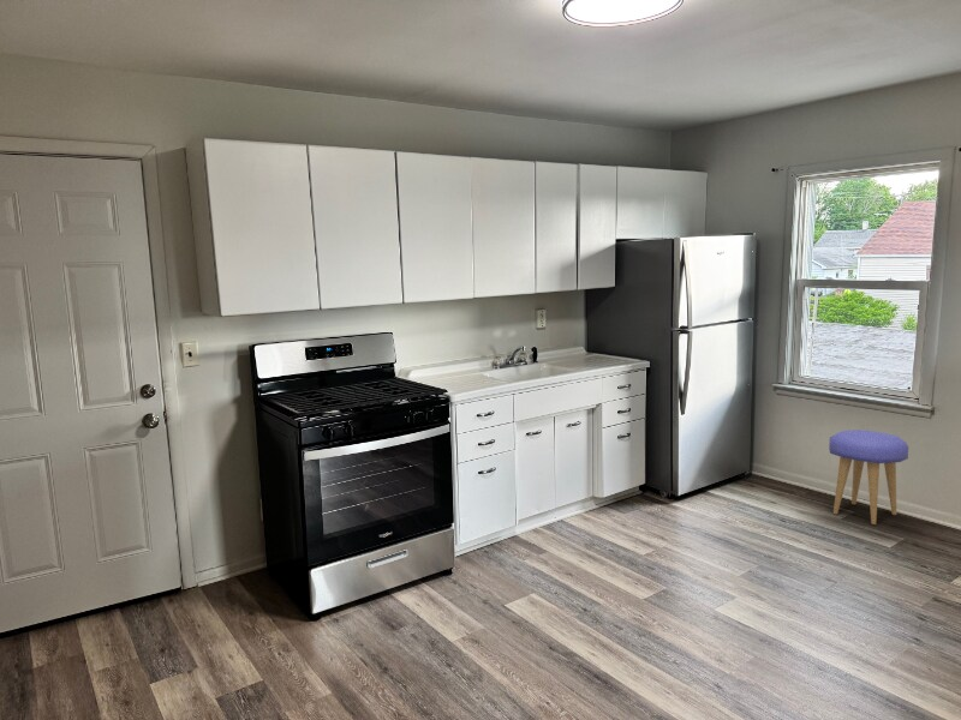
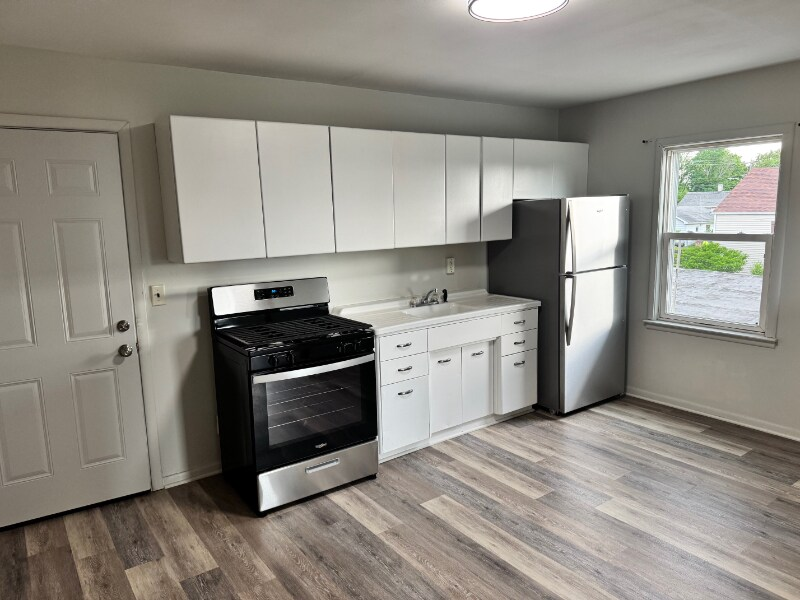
- stool (867, 474)
